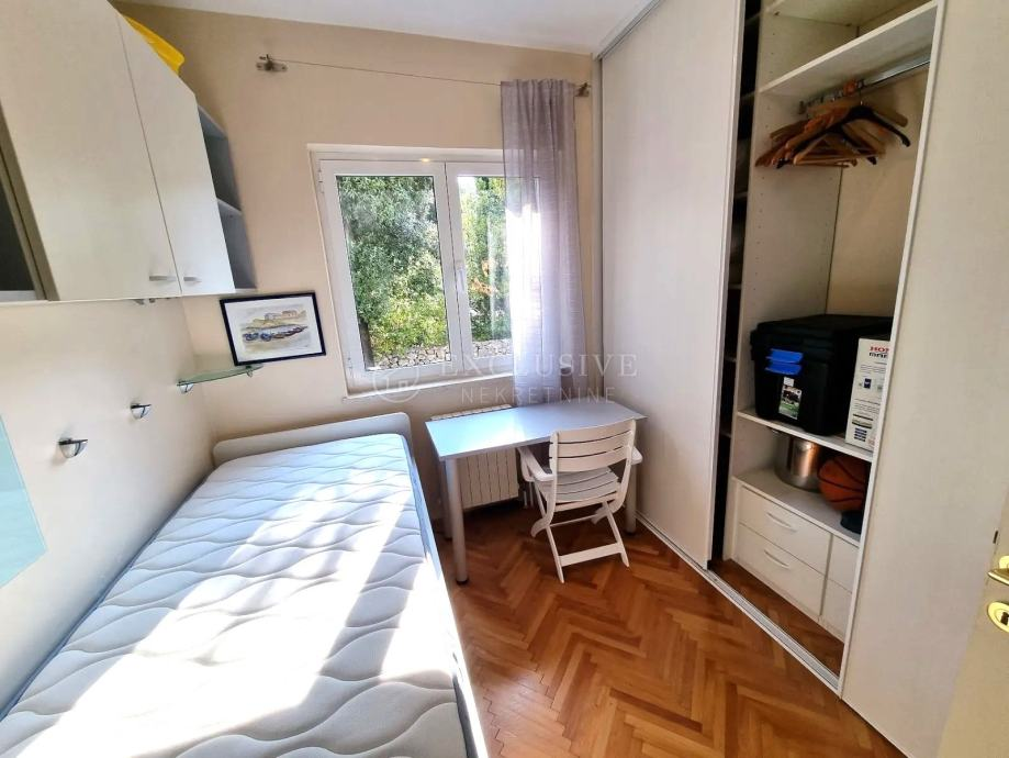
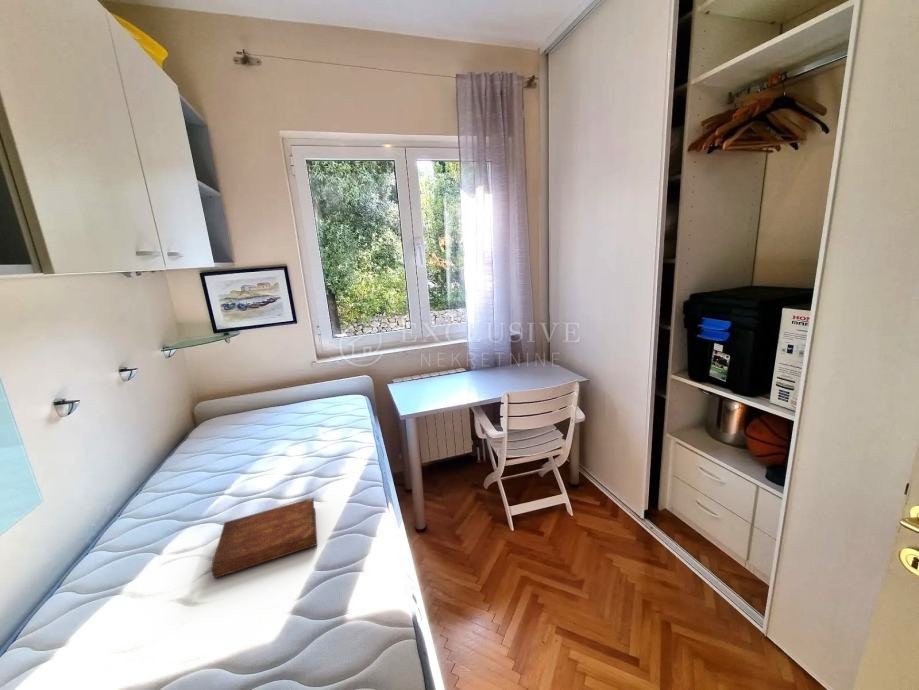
+ bible (269, 534)
